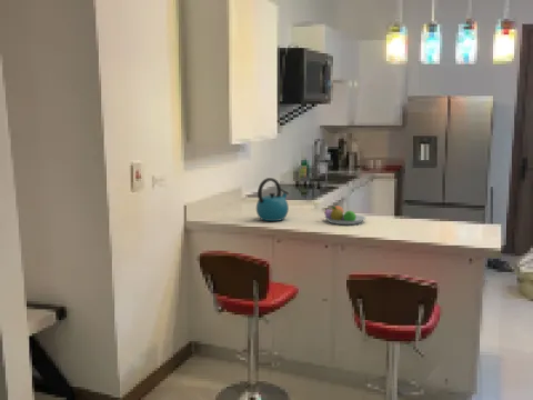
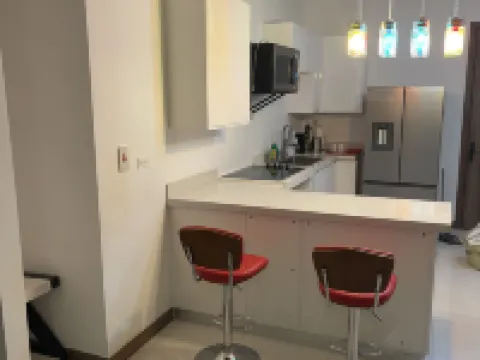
- kettle (273, 198)
- fruit bowl (344, 213)
